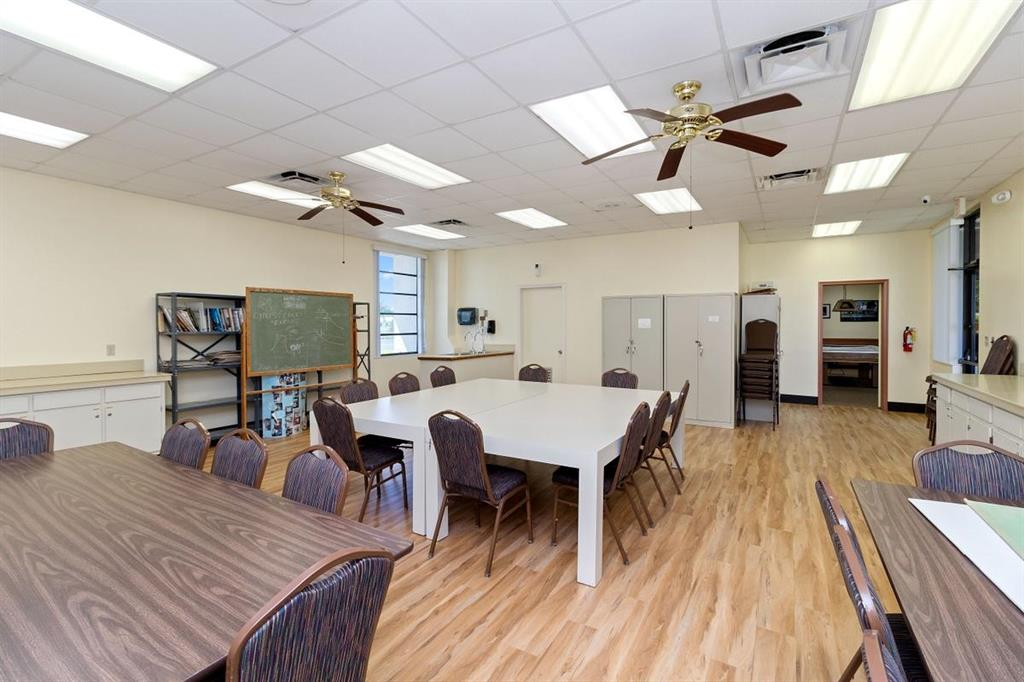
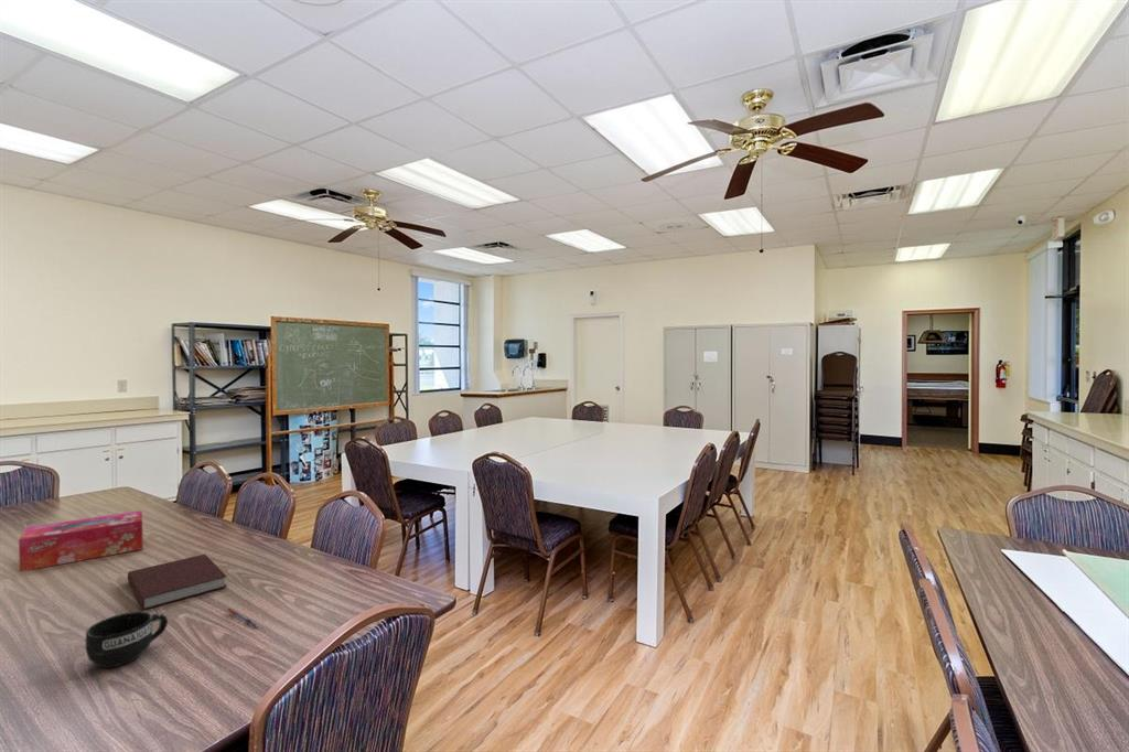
+ tissue box (86, 538)
+ mug (130, 636)
+ notebook (176, 579)
+ pen (243, 617)
